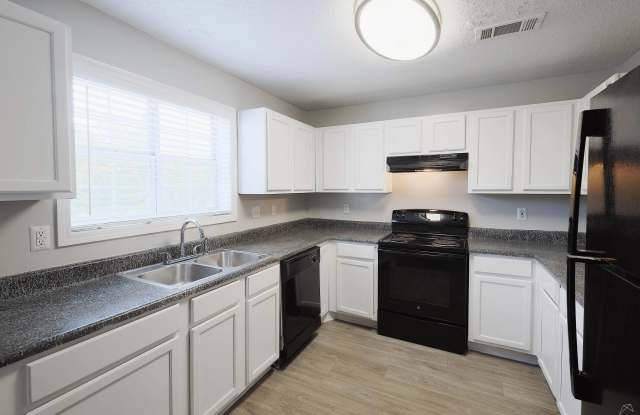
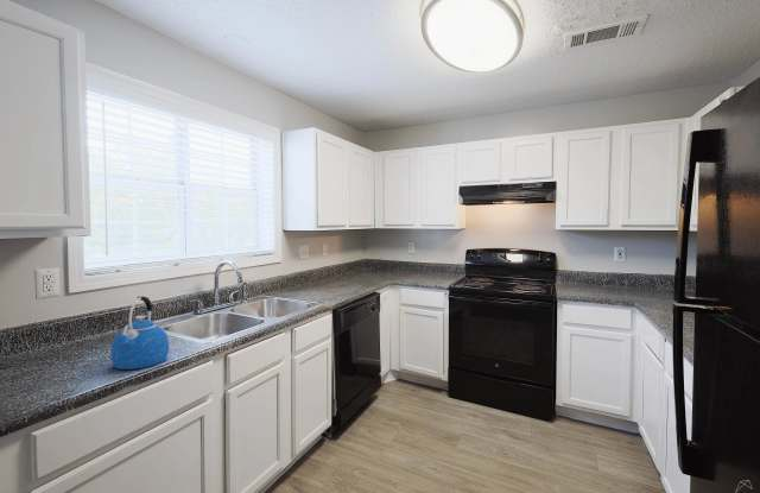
+ kettle (138, 330)
